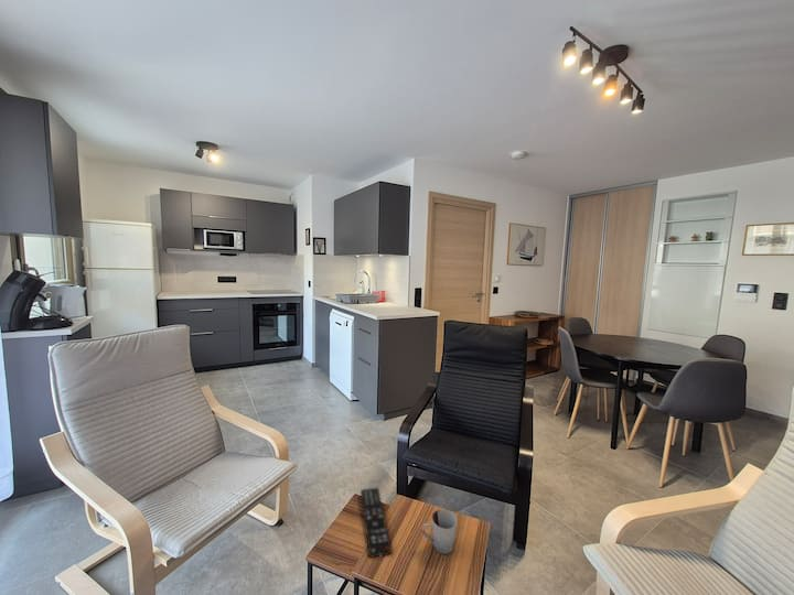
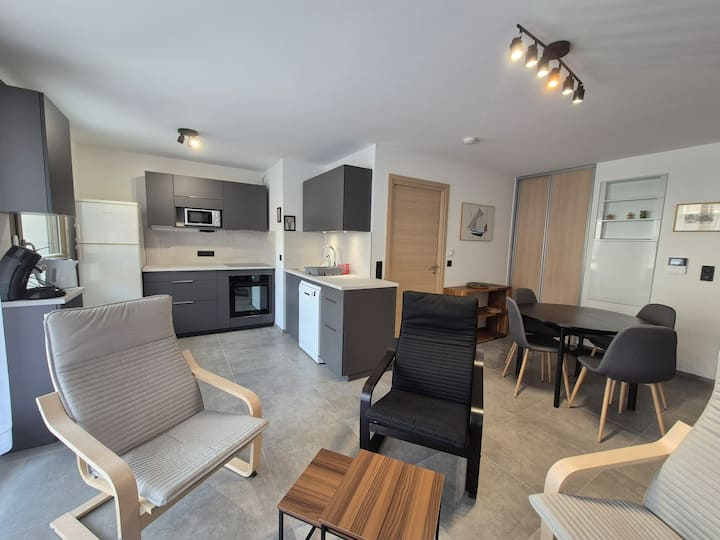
- cup (439, 532)
- remote control (374, 518)
